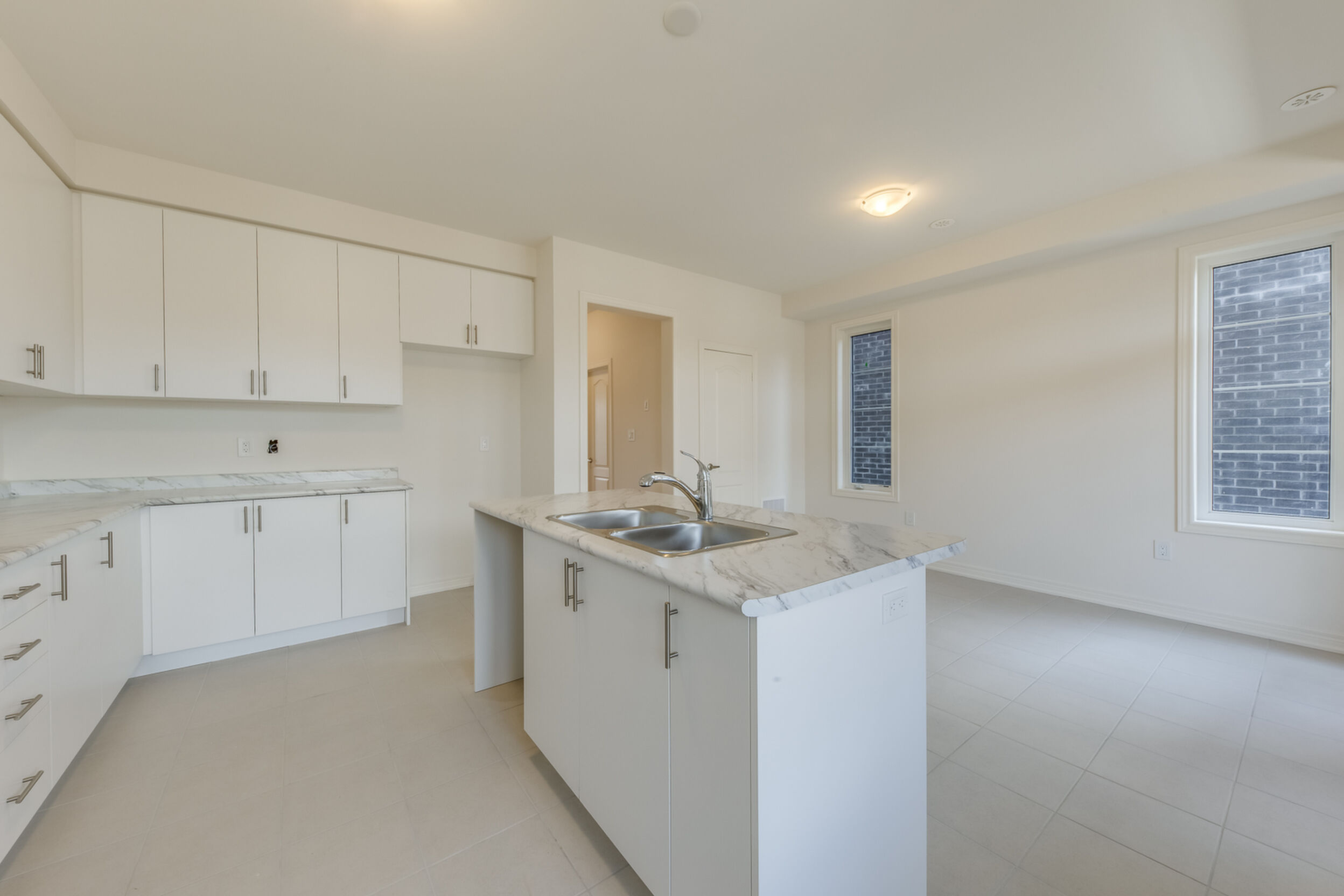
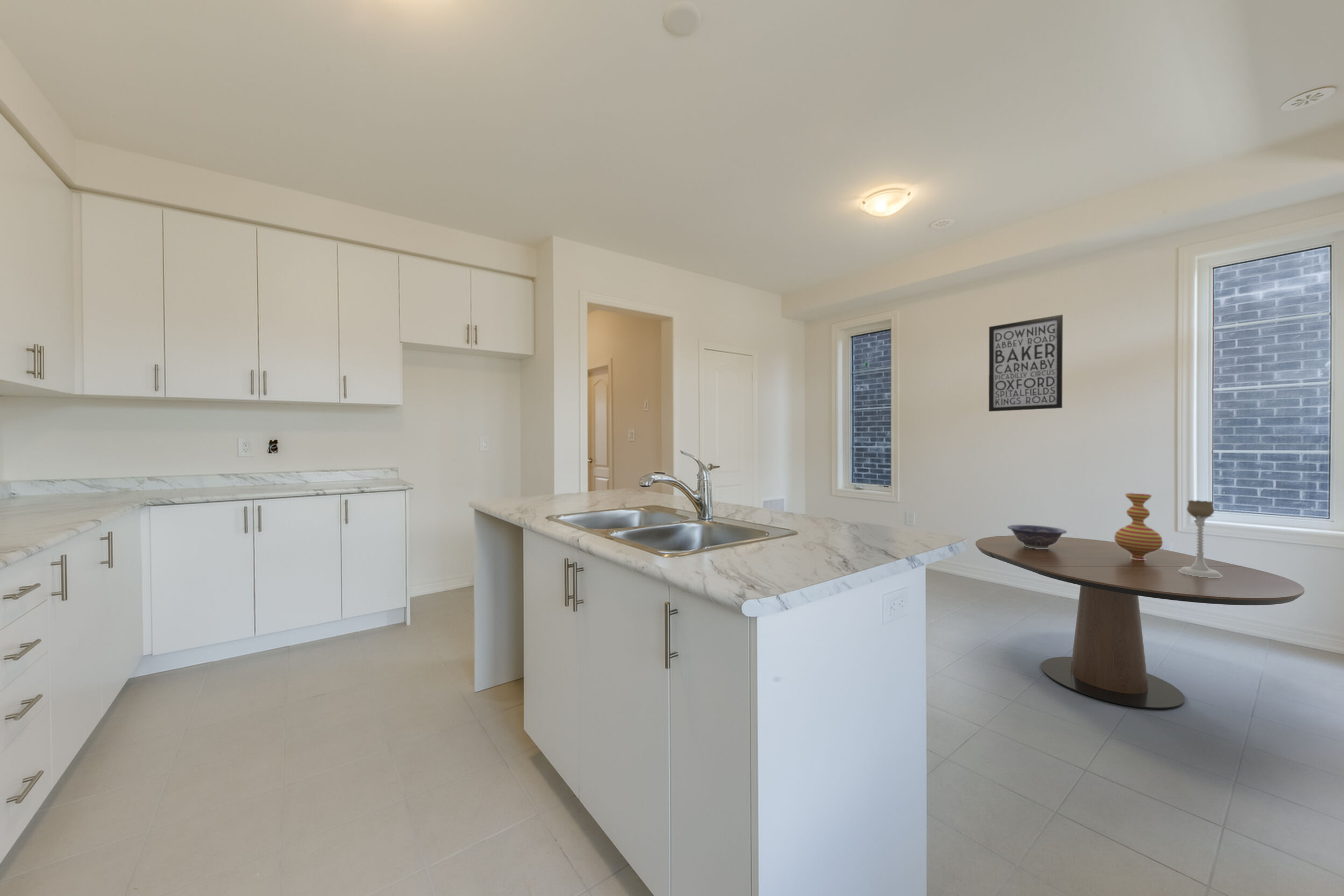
+ decorative bowl (1036, 537)
+ wall art (1024, 365)
+ vase (1138, 526)
+ dining table (1124, 619)
+ candle holder (1200, 537)
